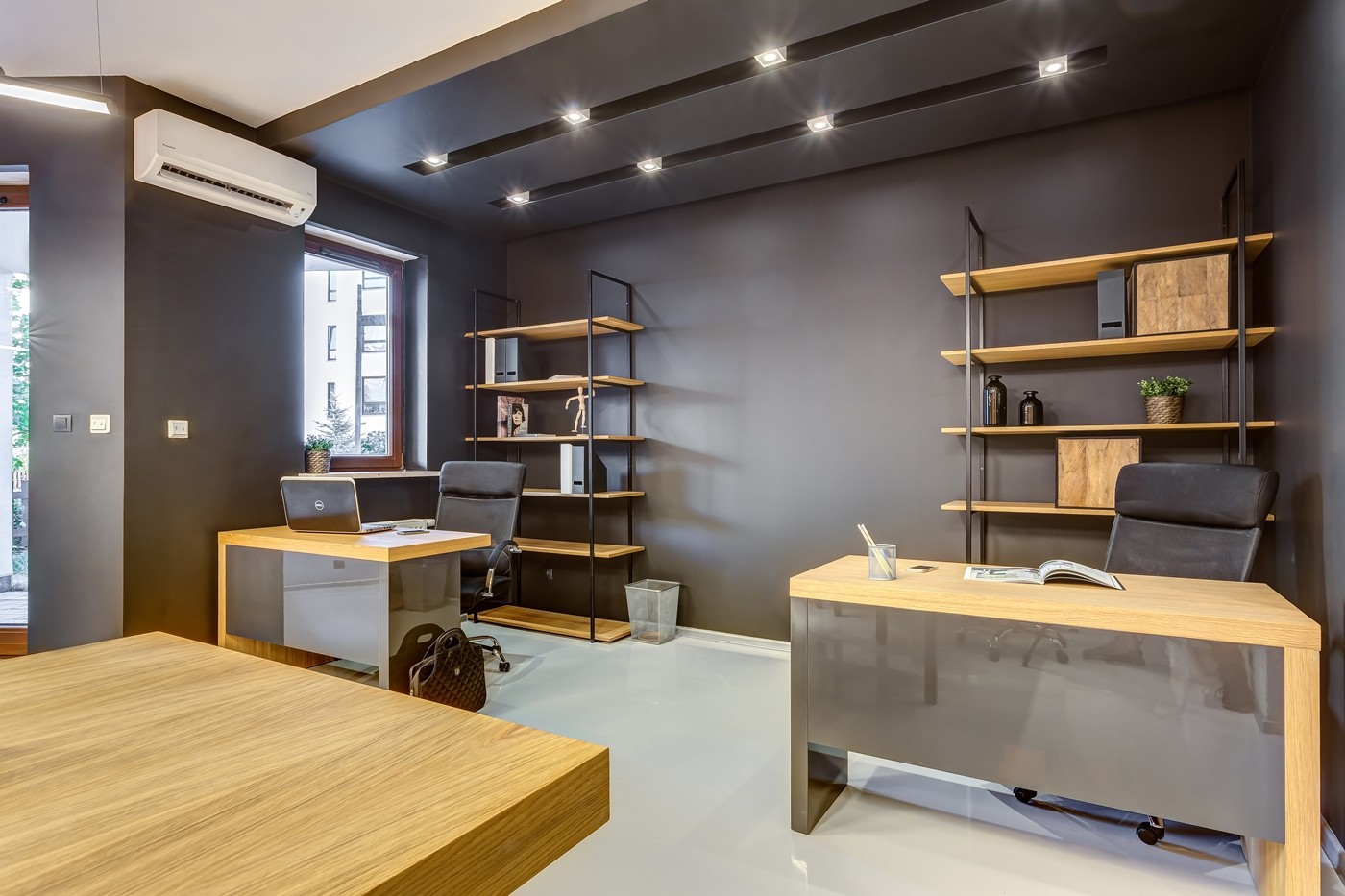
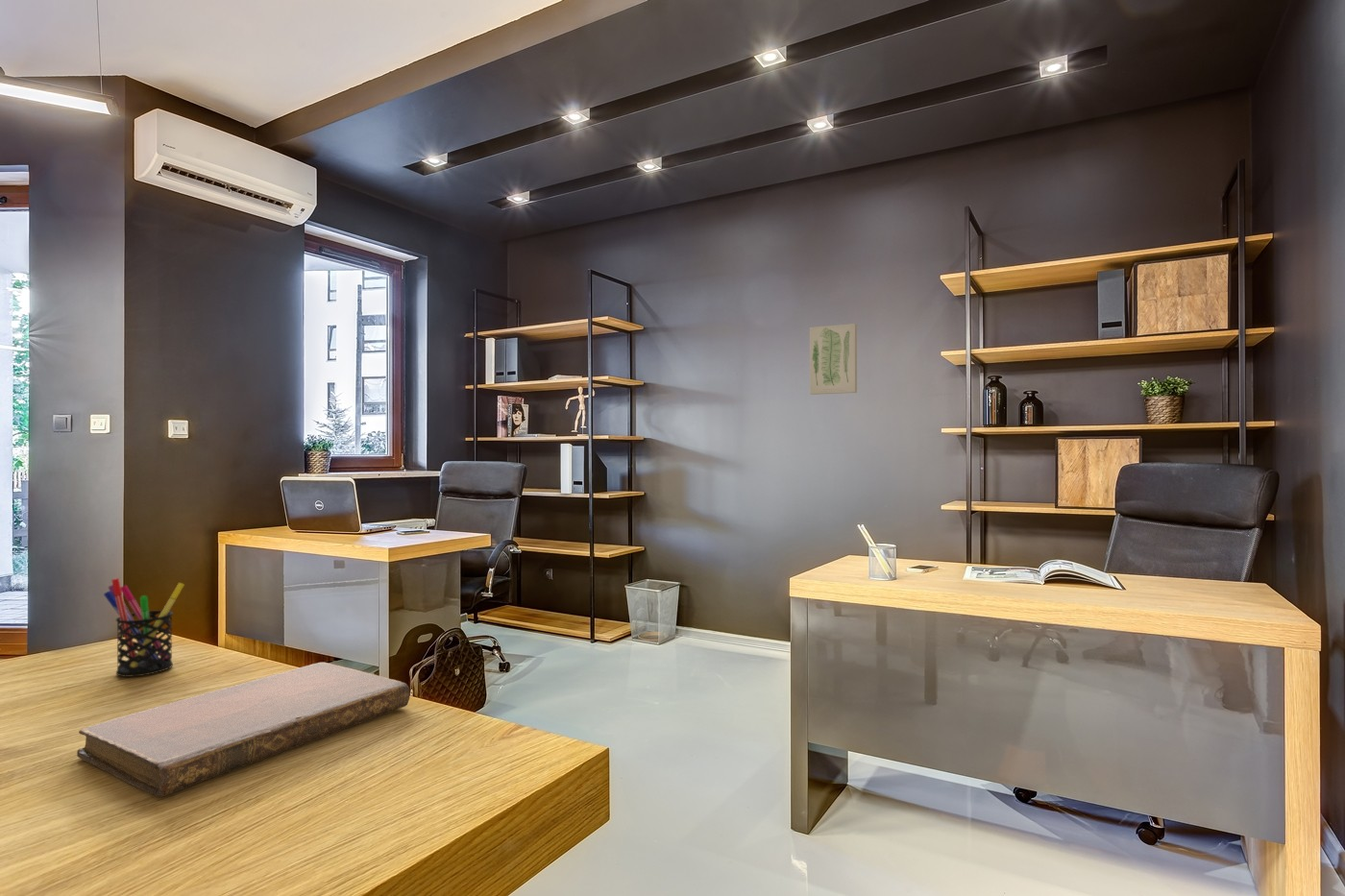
+ notebook (257, 715)
+ wall art (833, 359)
+ pen holder (141, 623)
